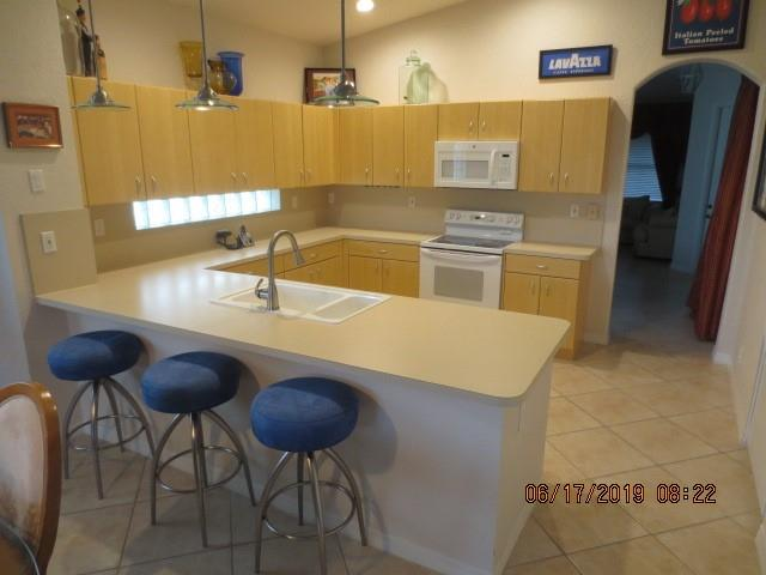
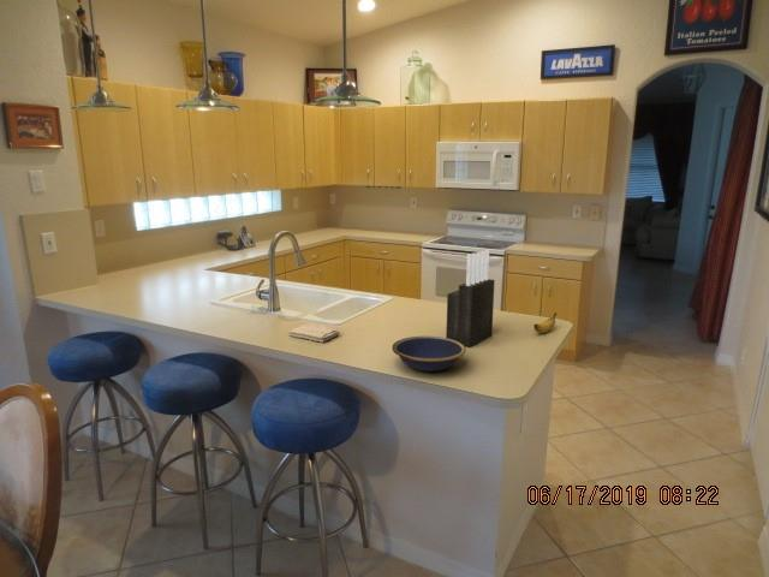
+ bowl (428, 356)
+ banana (544, 323)
+ knife block (467, 296)
+ washcloth (314, 332)
